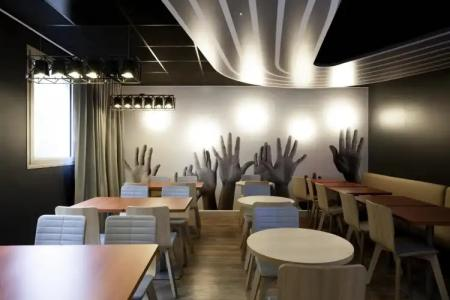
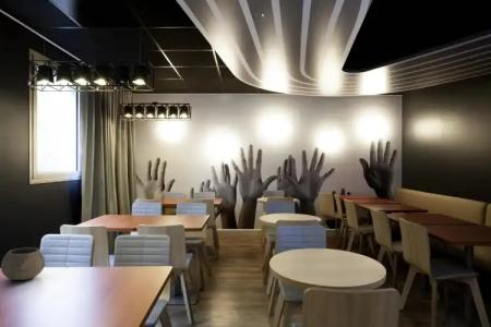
+ bowl (23, 264)
